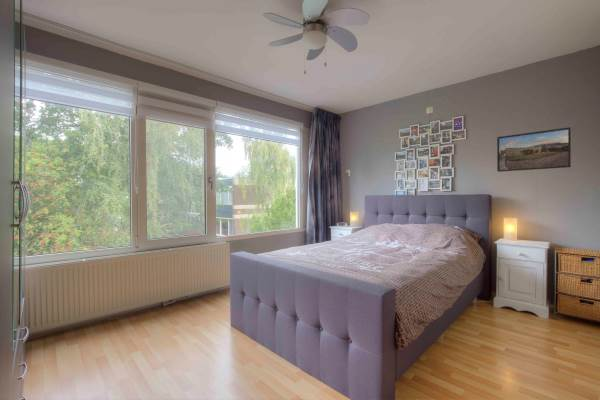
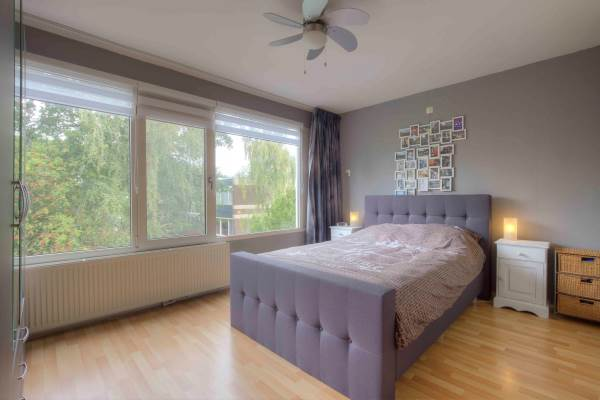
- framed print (531, 151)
